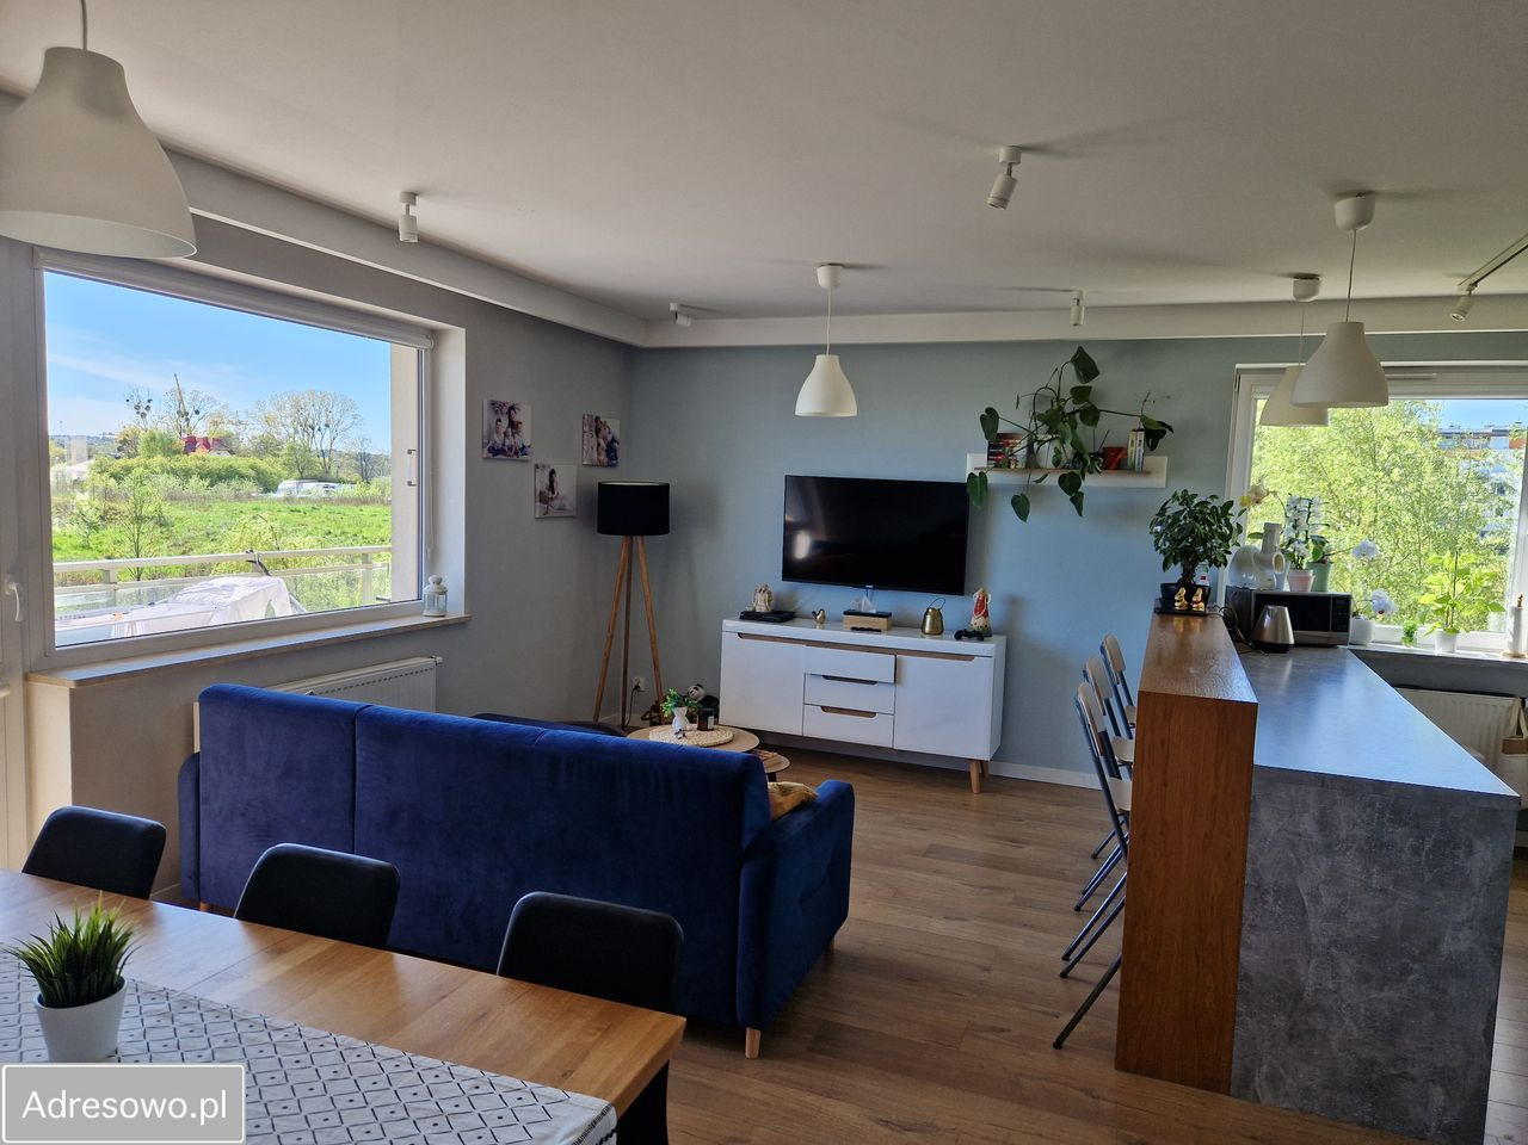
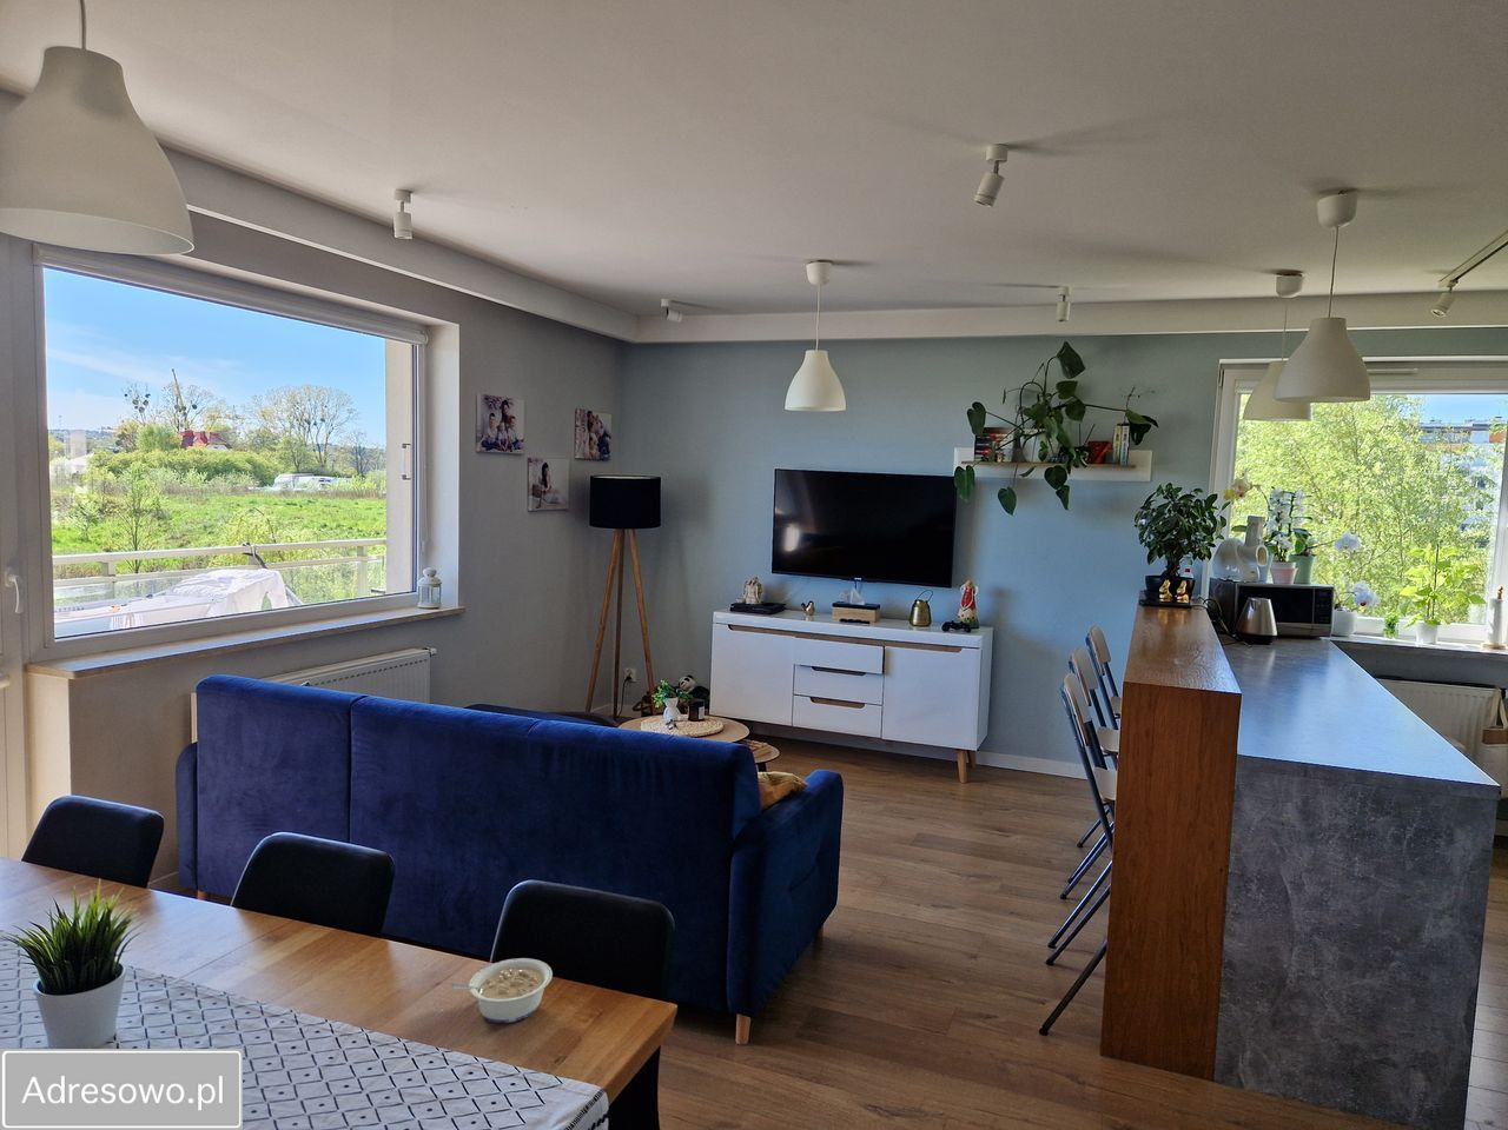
+ legume (508, 991)
